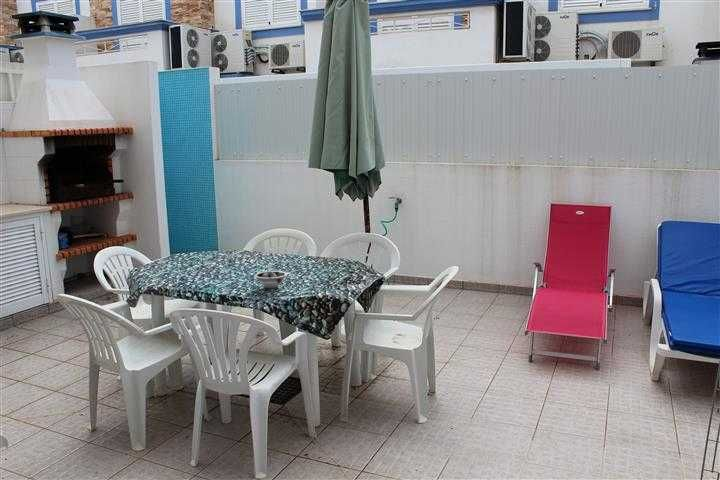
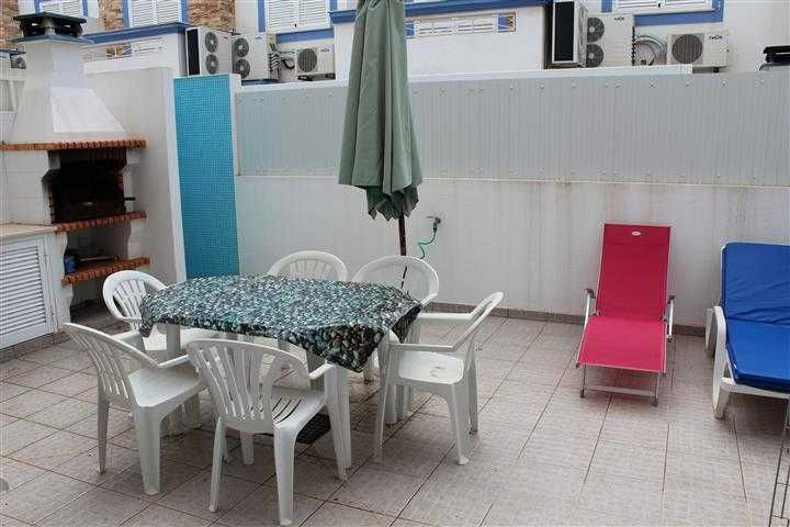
- bowl (275, 276)
